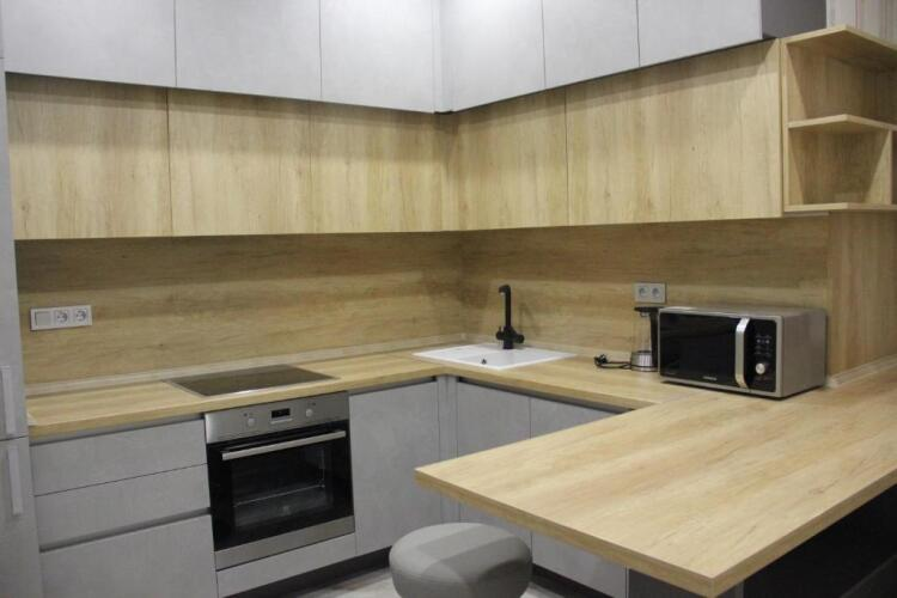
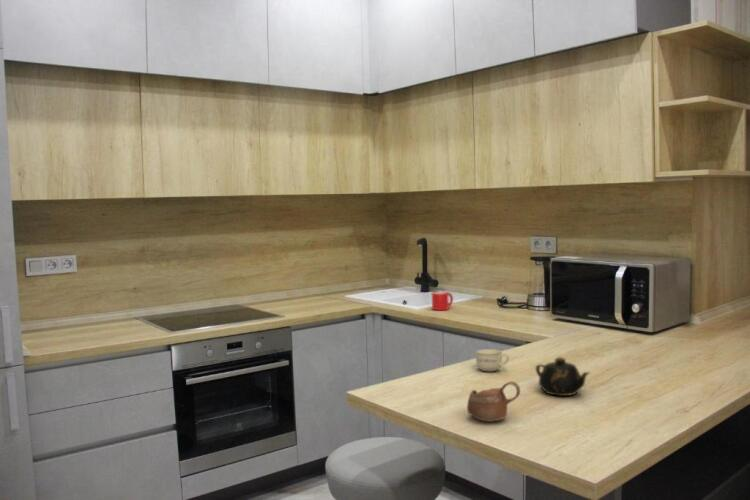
+ cup (491, 400)
+ mug (443, 300)
+ teapot (562, 375)
+ cup (492, 361)
